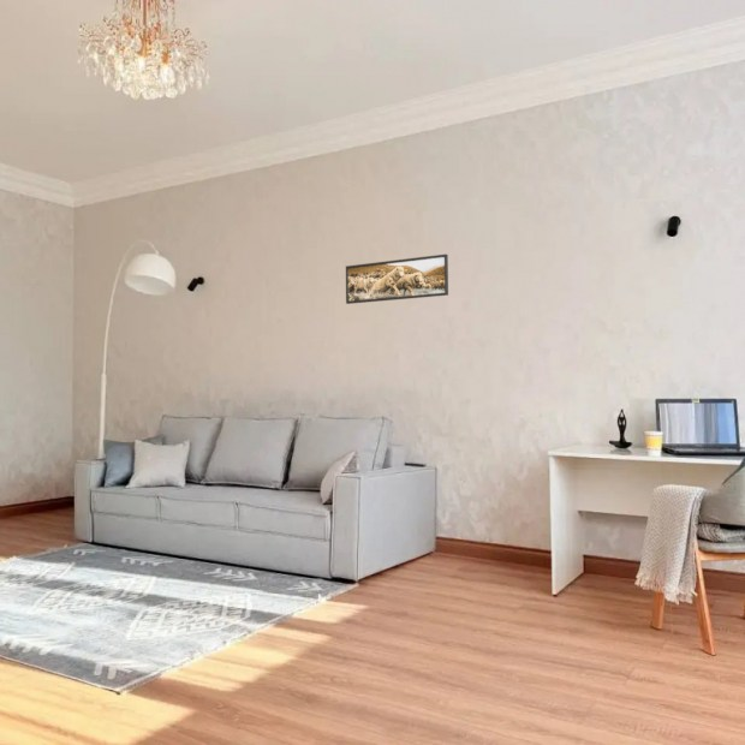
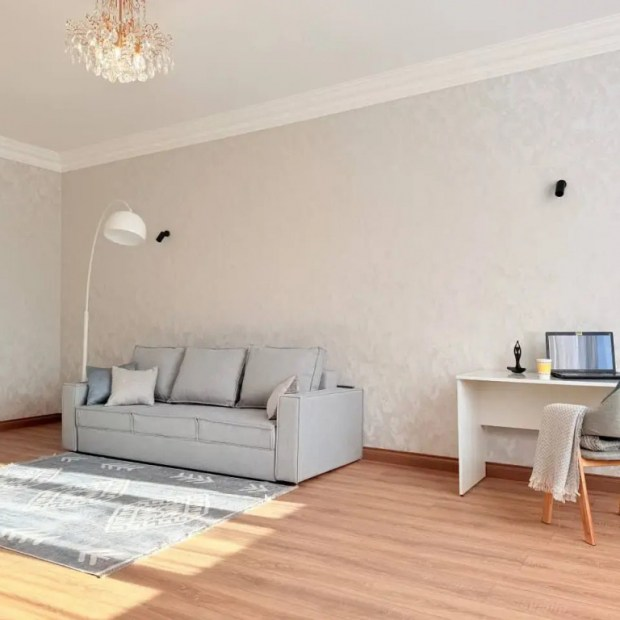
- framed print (394, 280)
